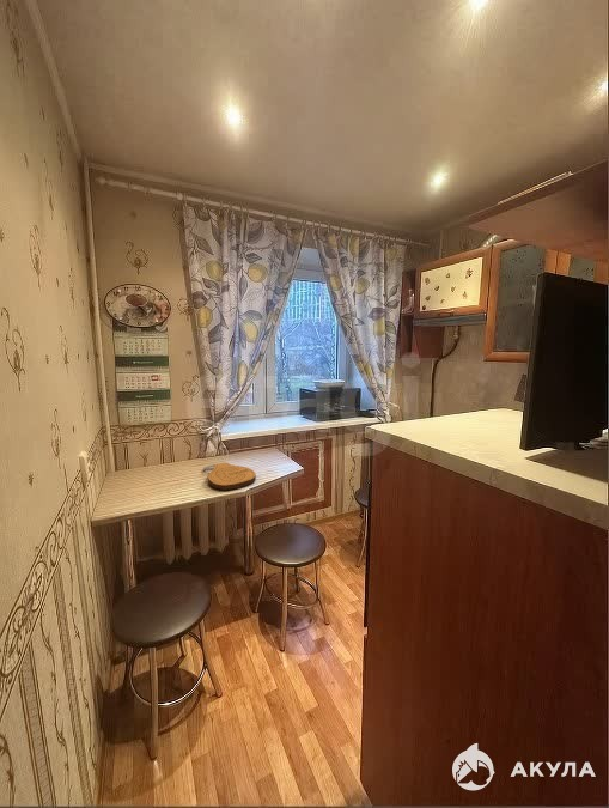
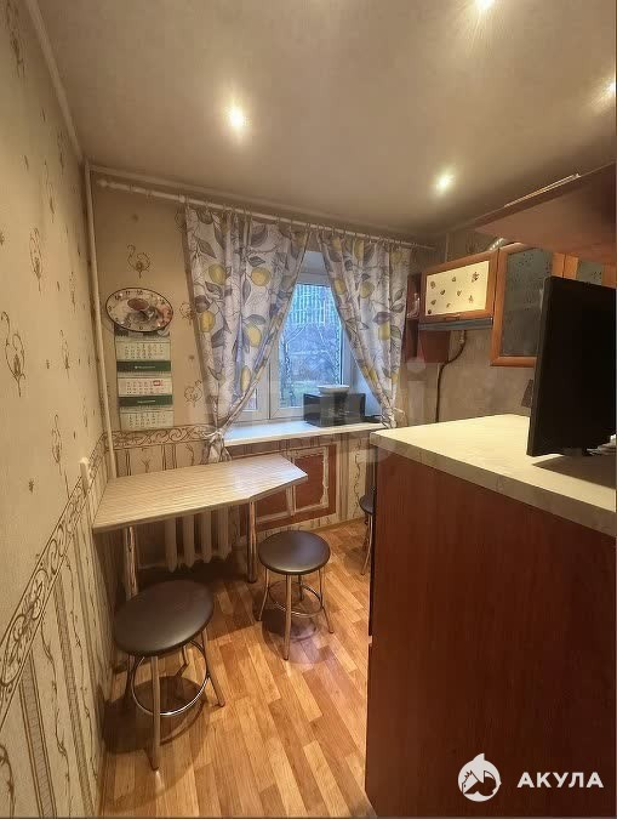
- key chain (225, 470)
